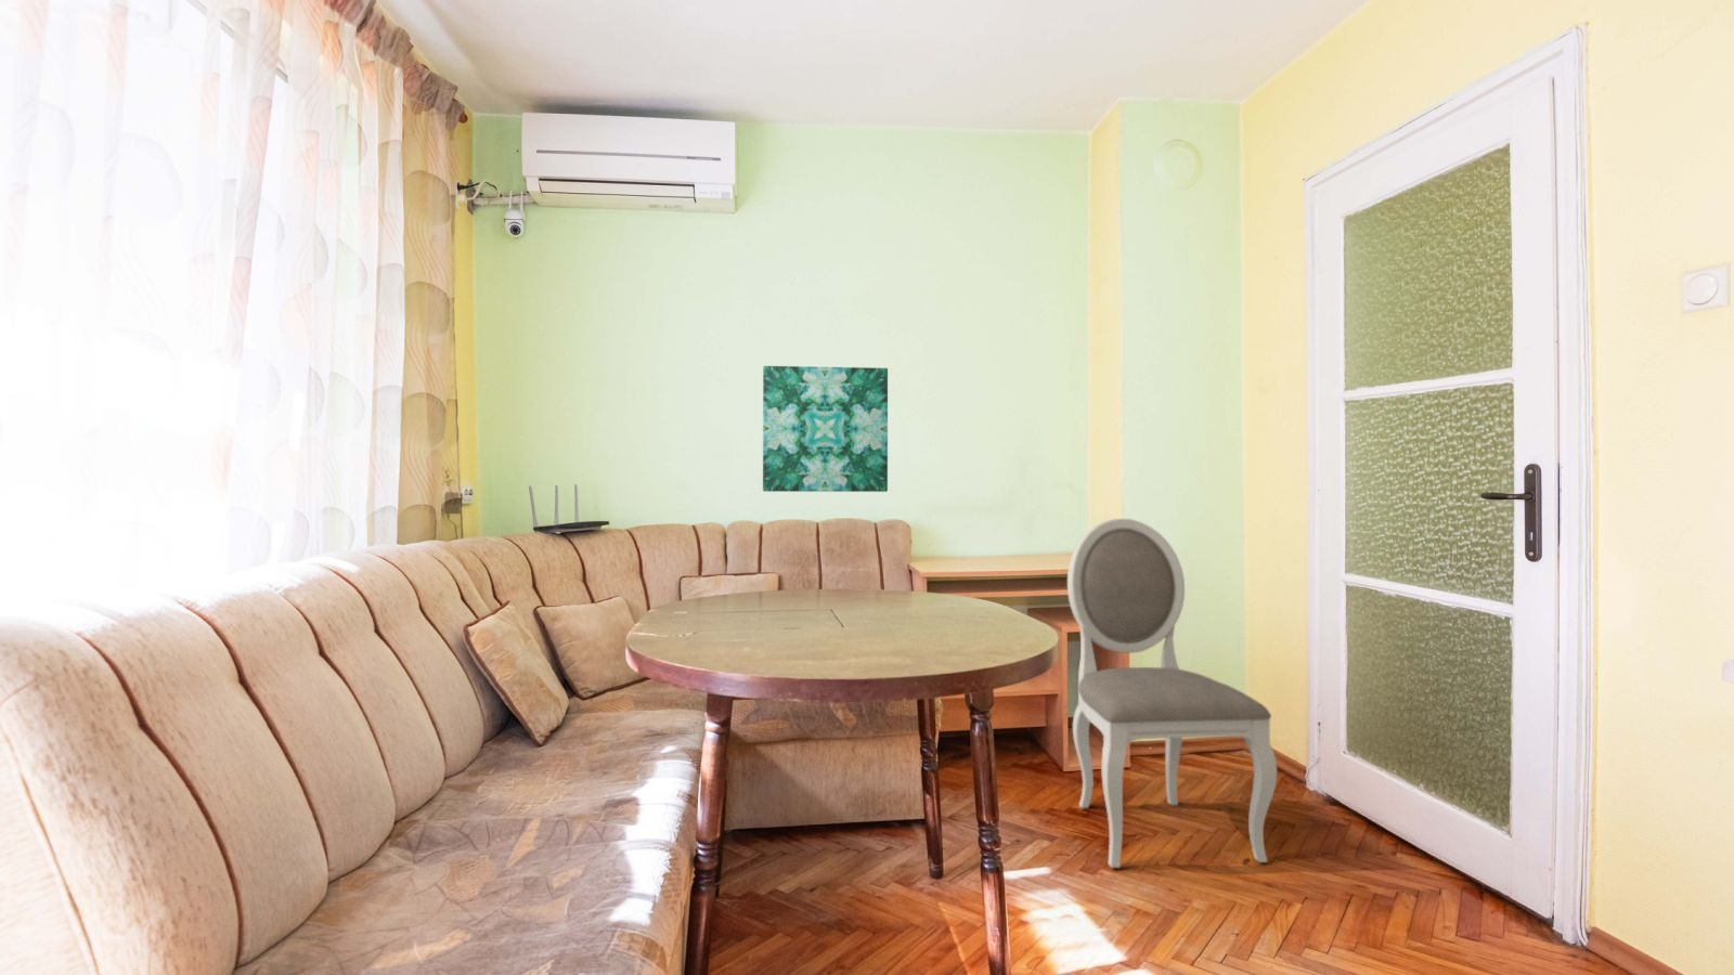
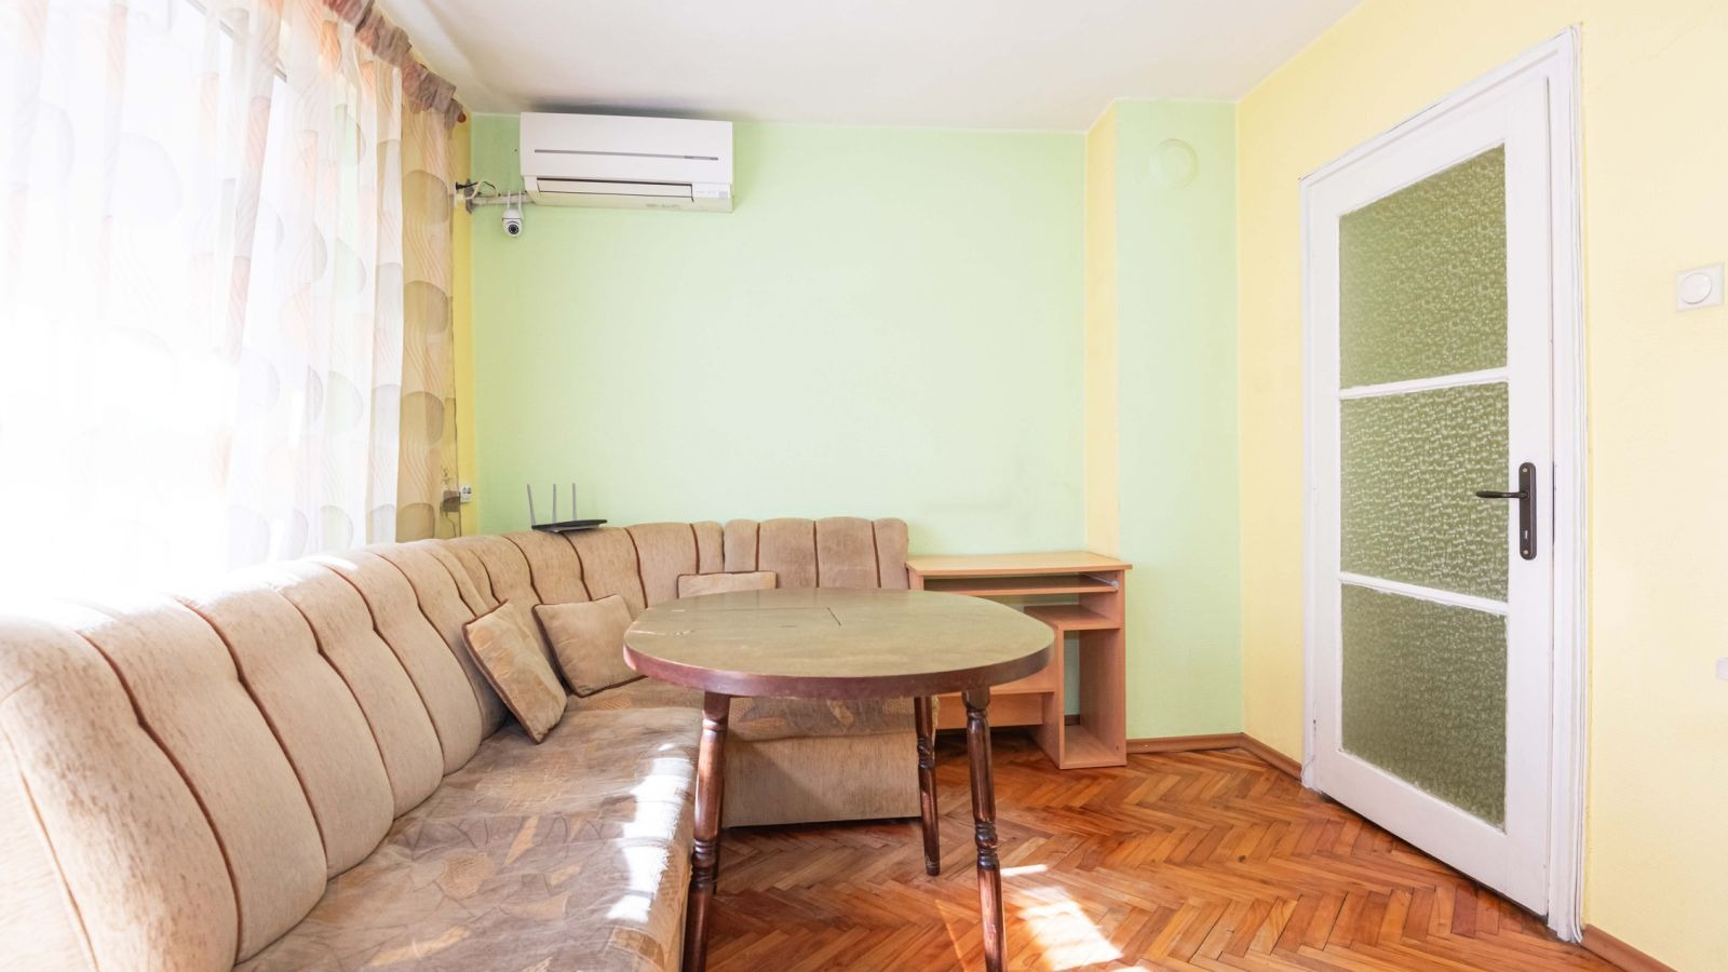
- wall art (825, 429)
- dining chair (1152, 674)
